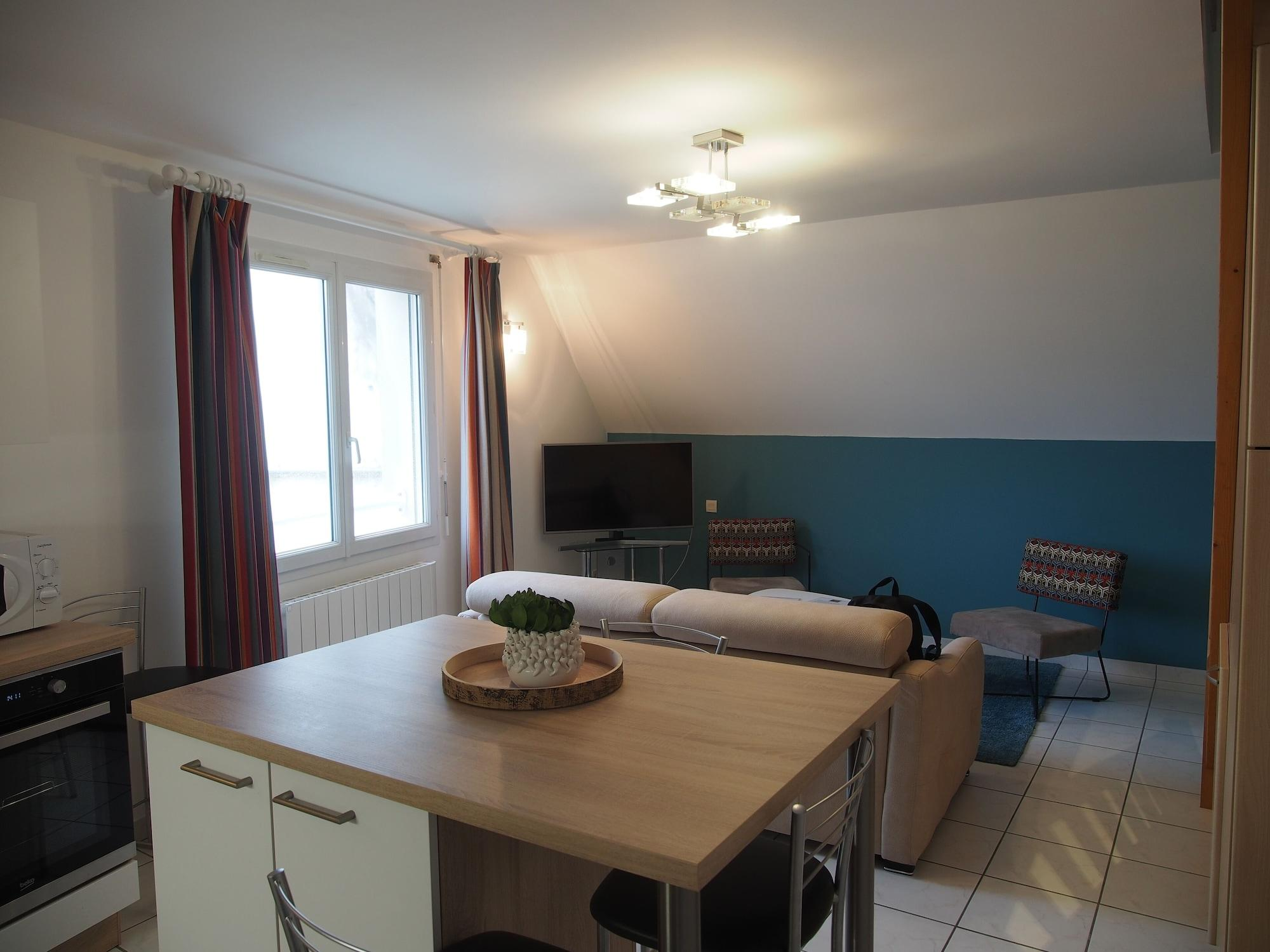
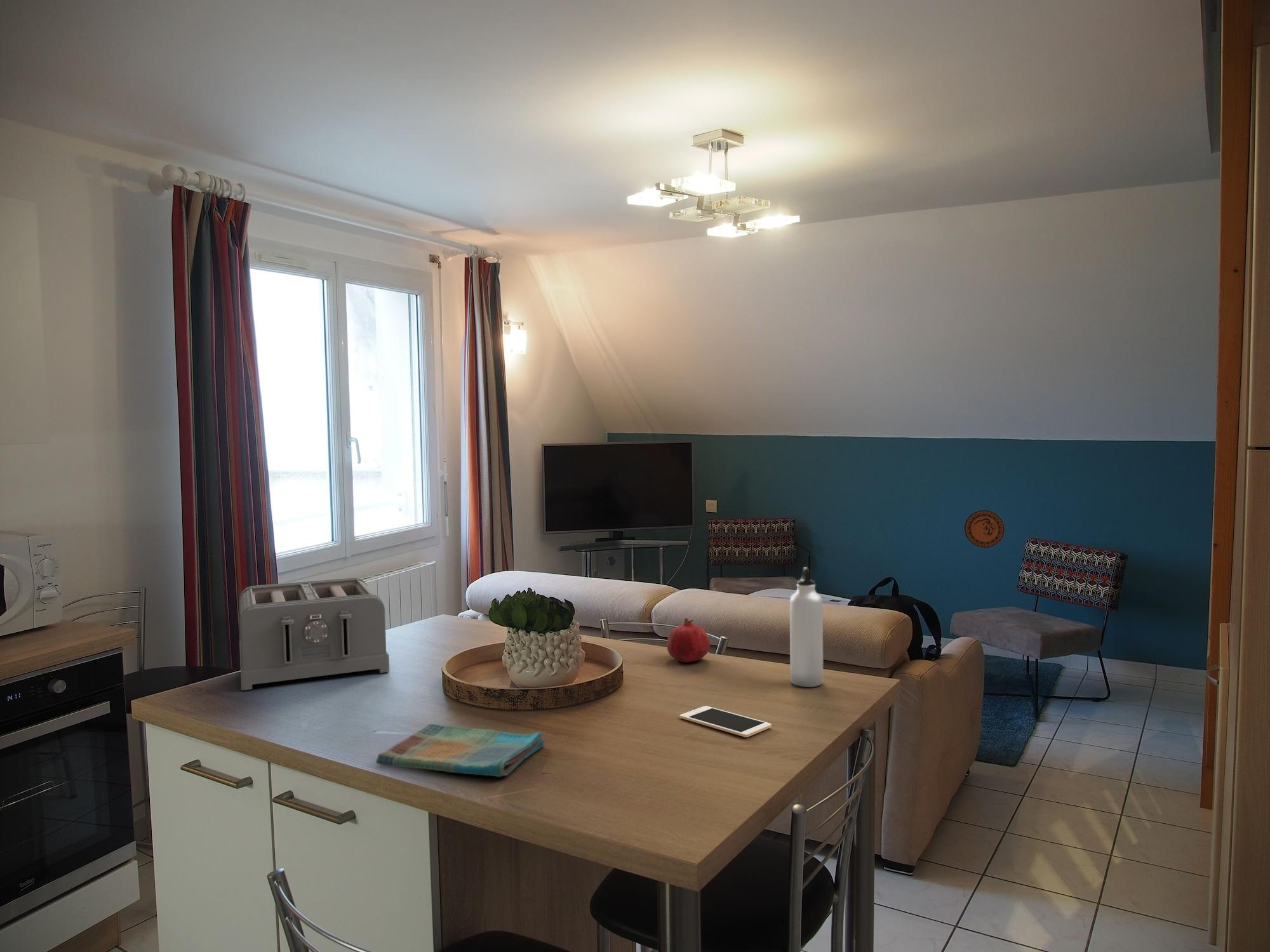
+ decorative plate (984, 529)
+ cell phone (725, 720)
+ dish towel (463, 747)
+ fruit (688, 639)
+ water bottle (806, 625)
+ toaster (311, 628)
